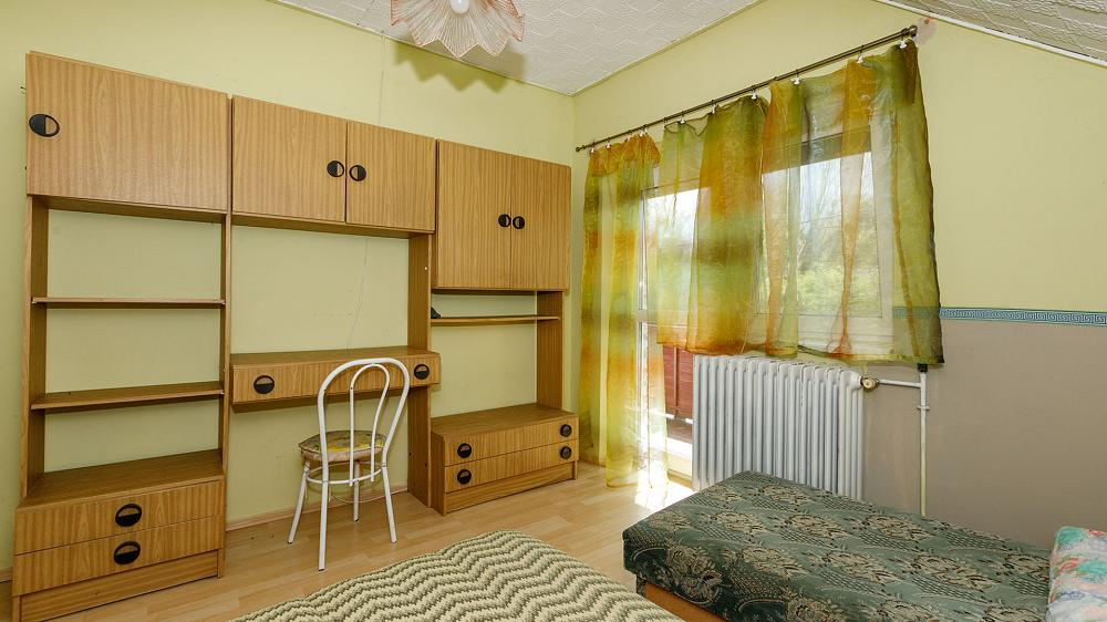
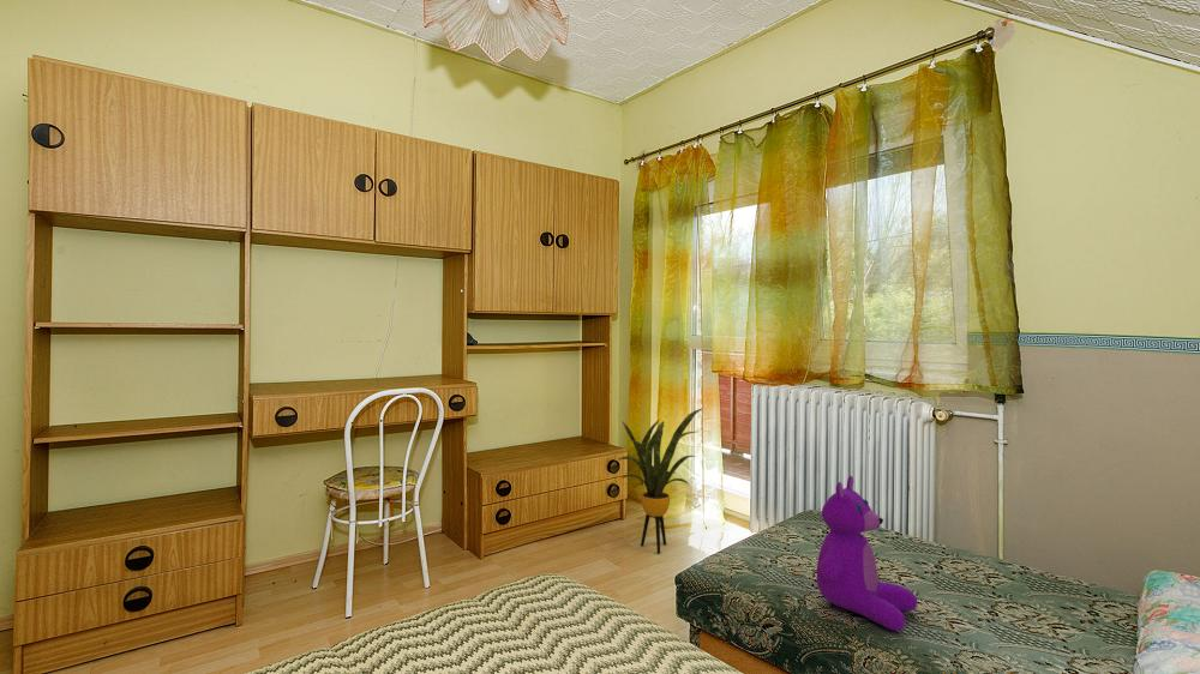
+ house plant (664, 480)
+ teddy bear (864, 546)
